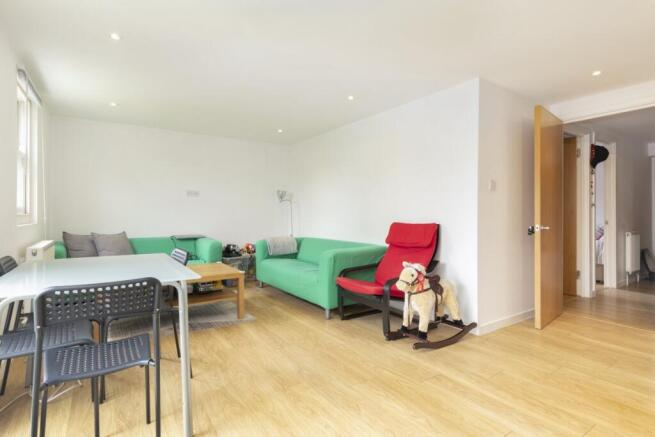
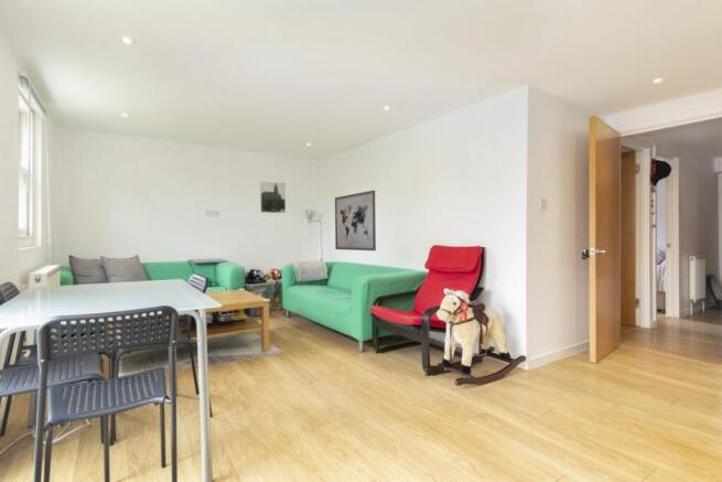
+ wall art (353, 222)
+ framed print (272, 197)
